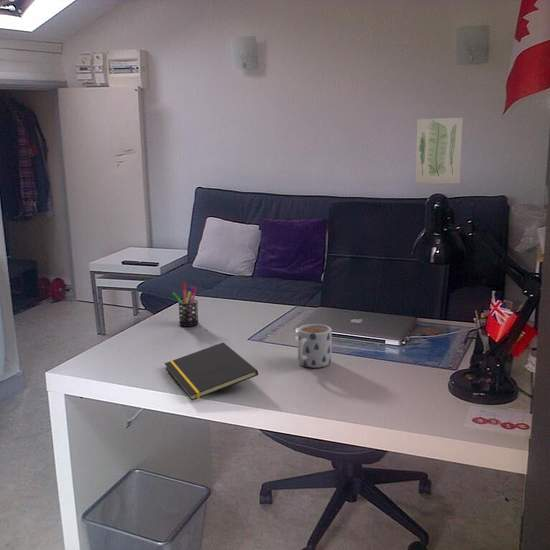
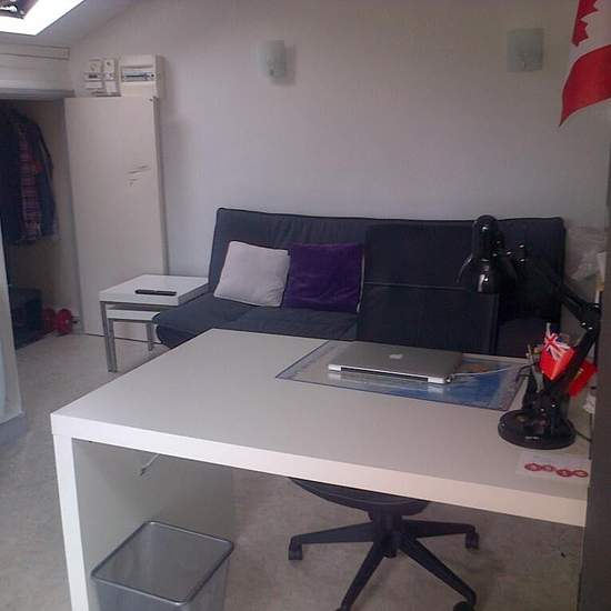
- notepad (209, 369)
- mug (311, 347)
- pen holder (185, 304)
- wall art (438, 151)
